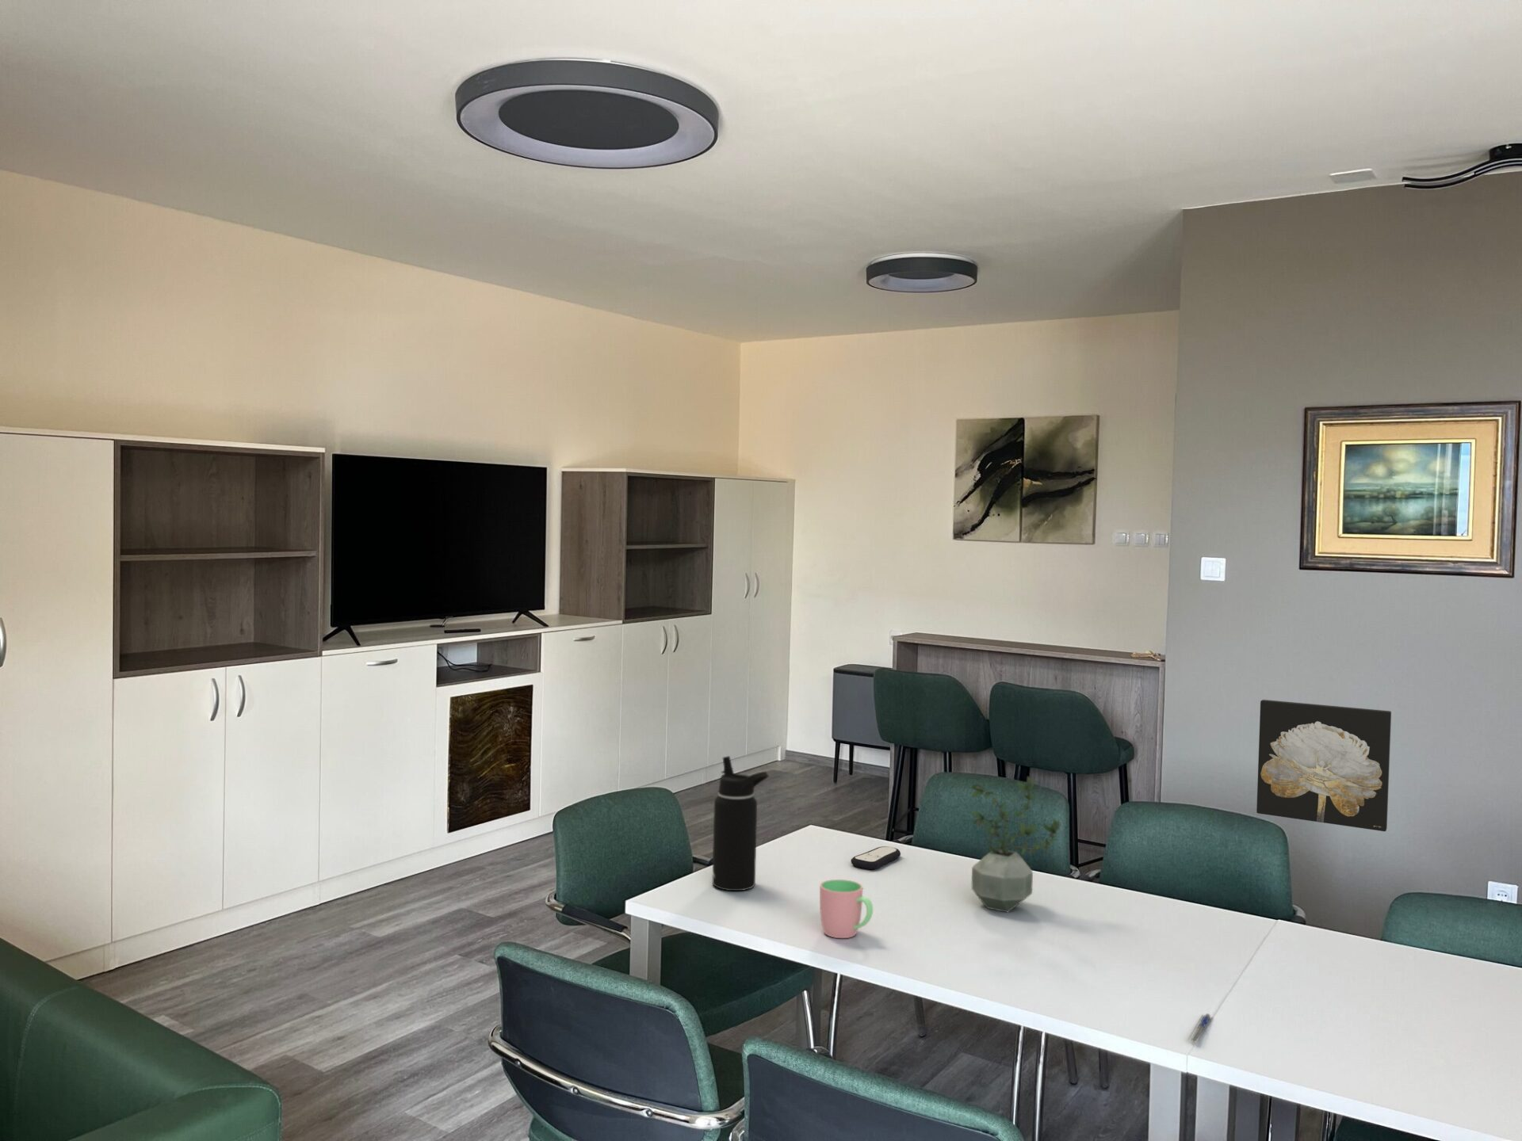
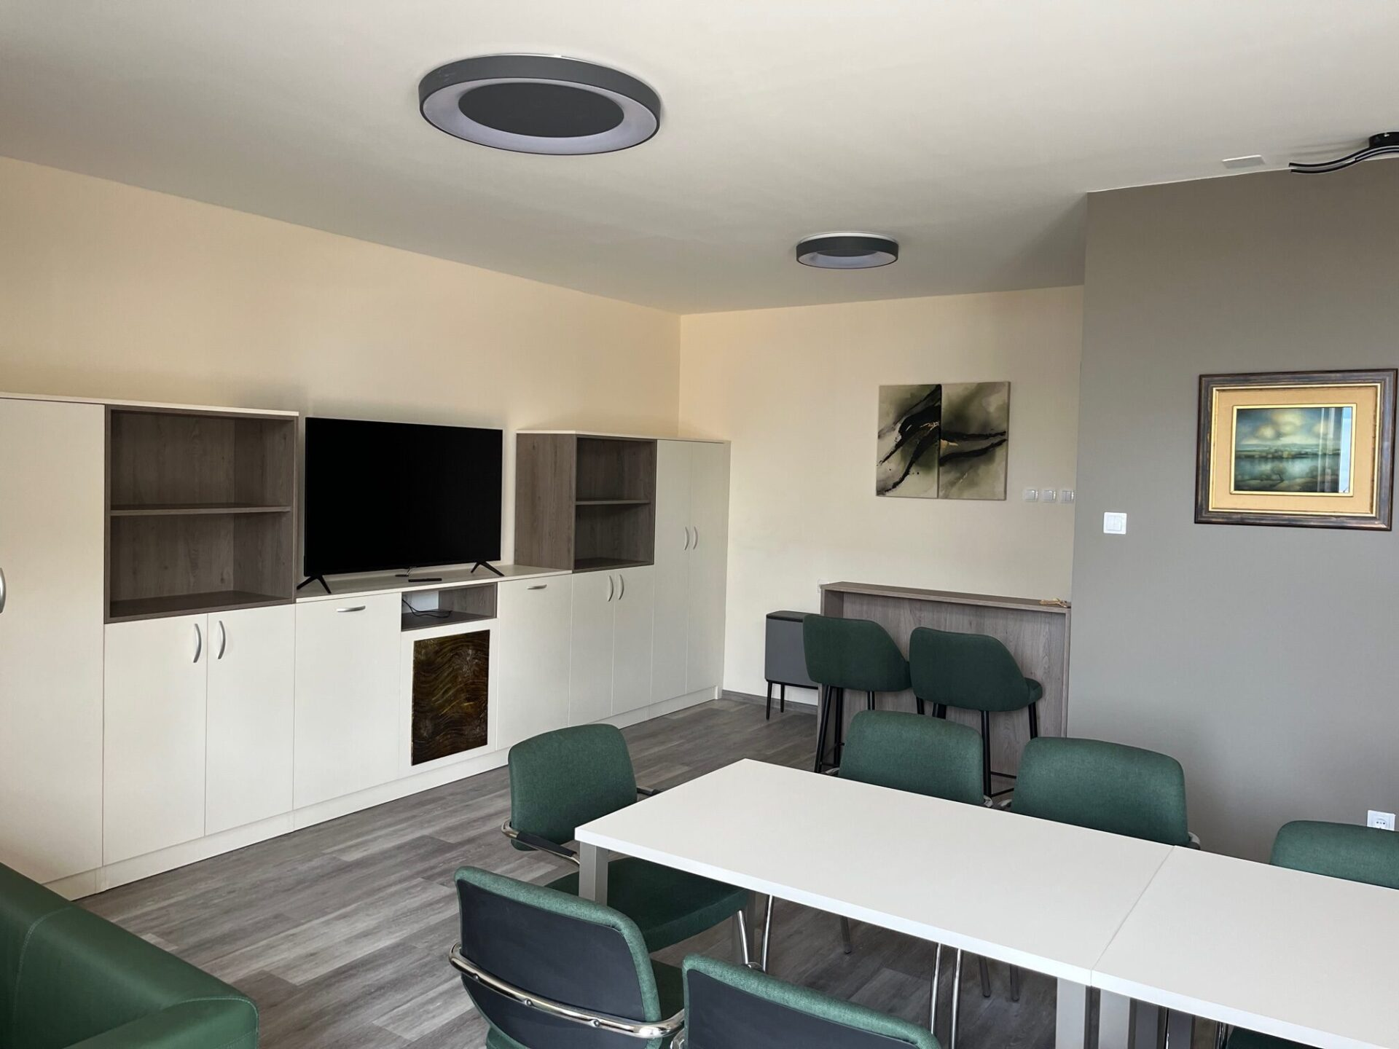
- potted plant (1011, 841)
- remote control (877, 857)
- cup (846, 911)
- water bottle (739, 822)
- pen (1200, 1027)
- wall art (1322, 763)
